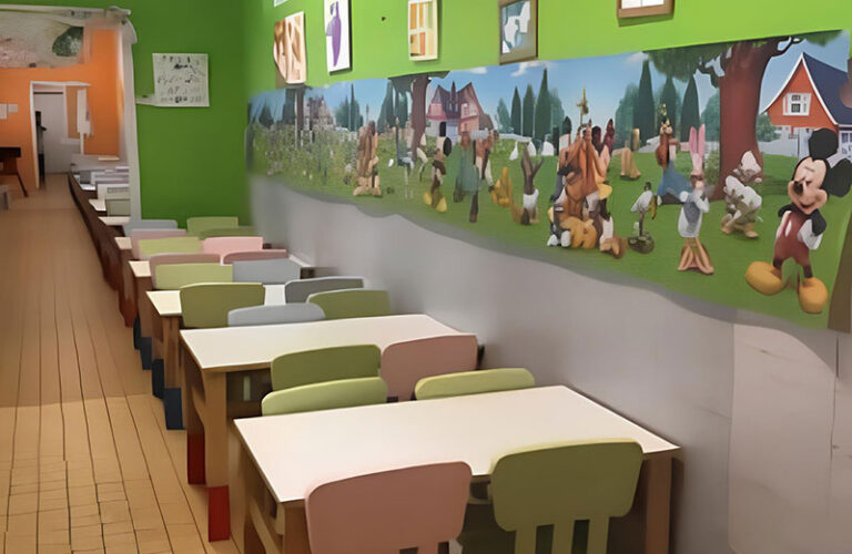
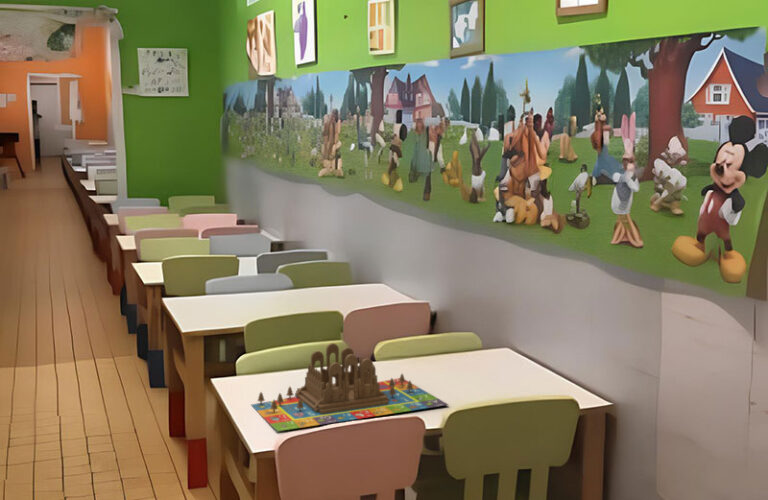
+ board game (341, 373)
